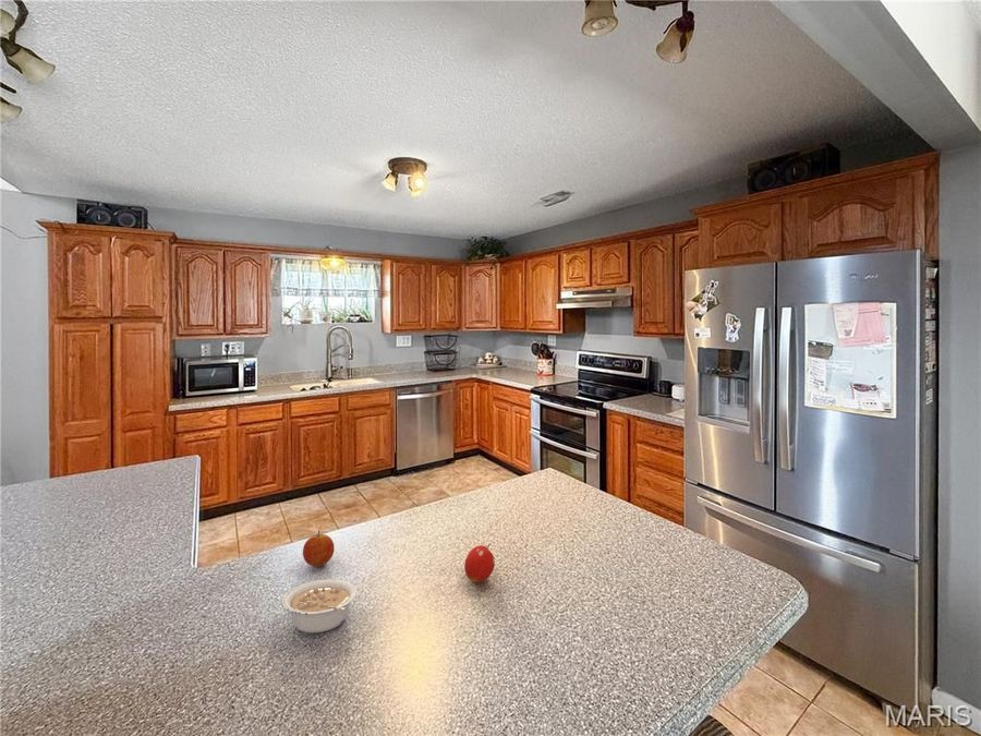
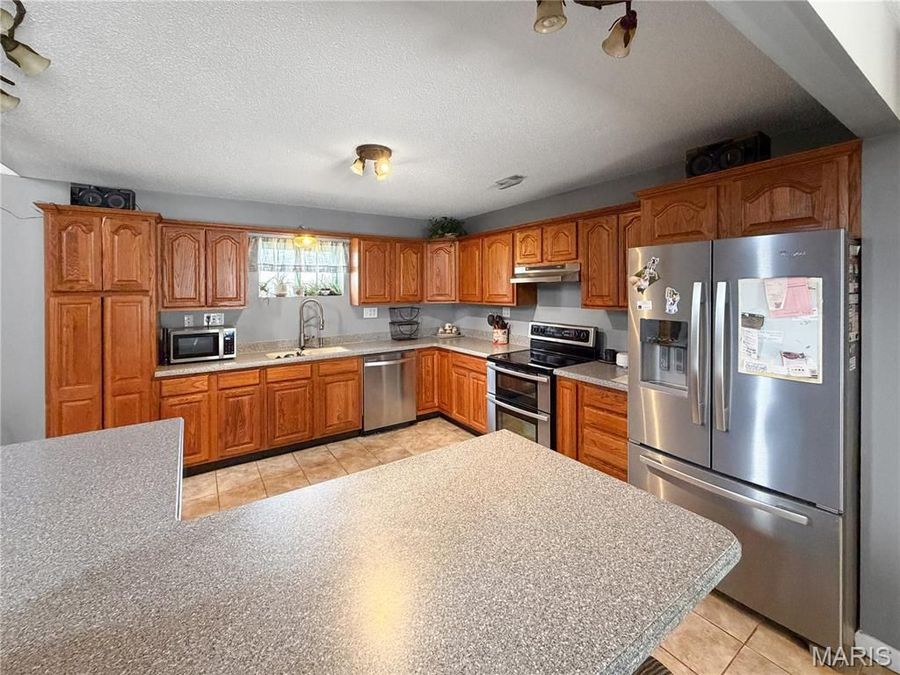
- legume (323, 605)
- fruit (480, 562)
- fruit (318, 547)
